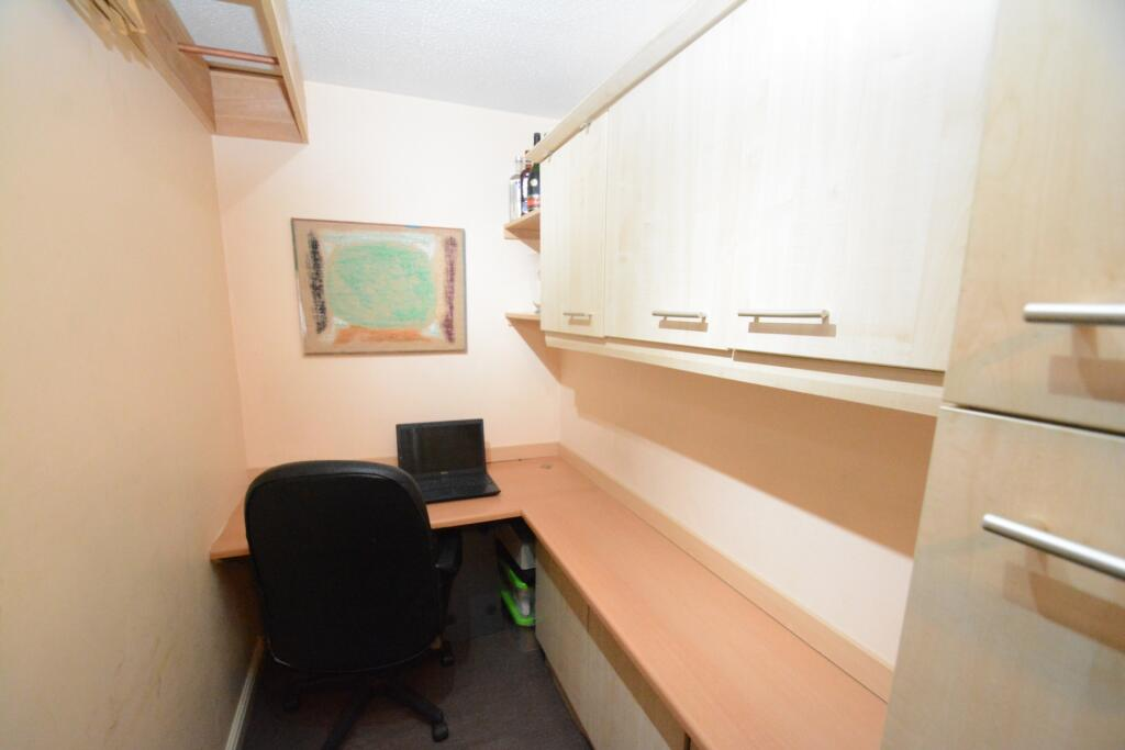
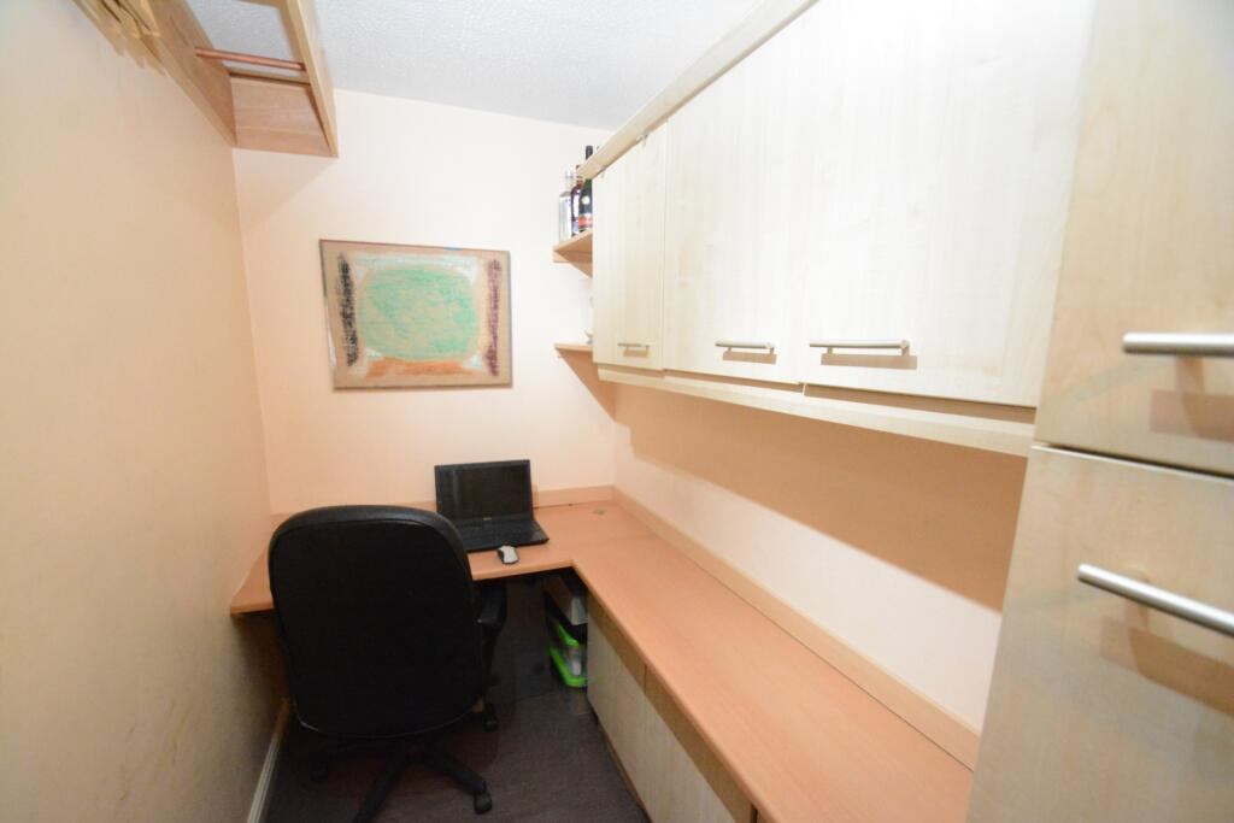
+ computer mouse (507, 552)
